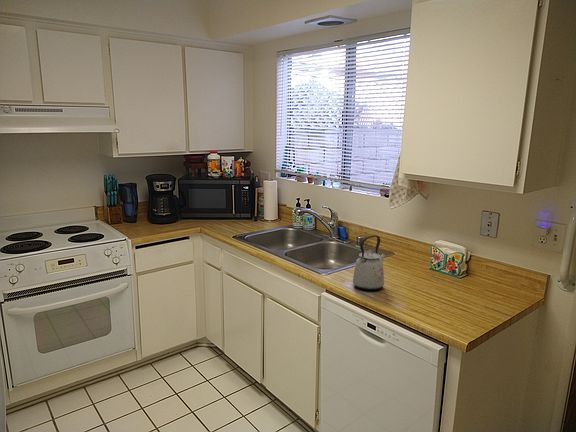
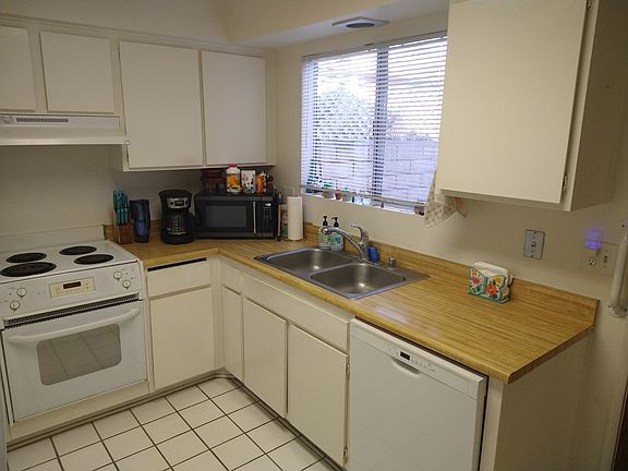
- kettle (372, 260)
